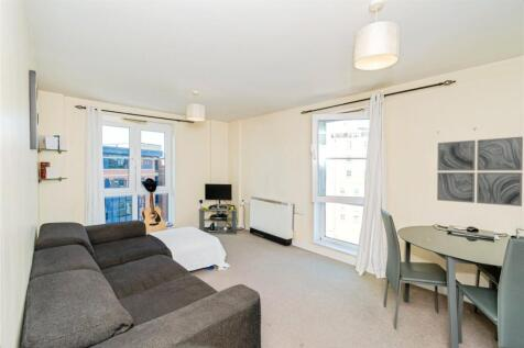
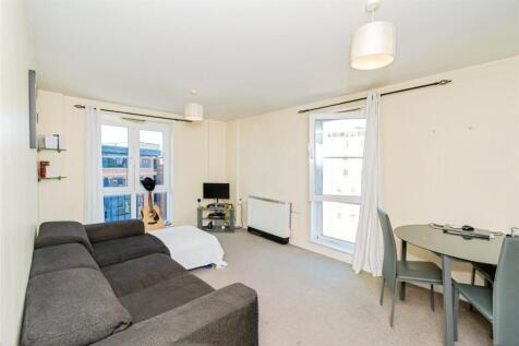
- wall art (477, 172)
